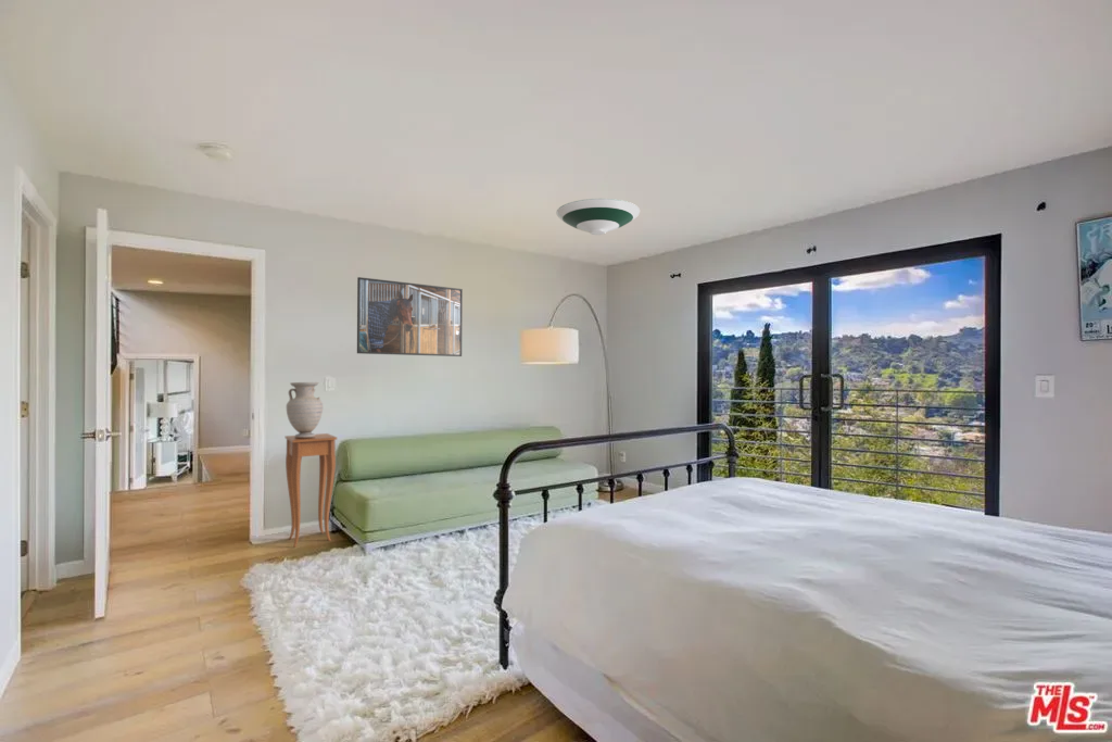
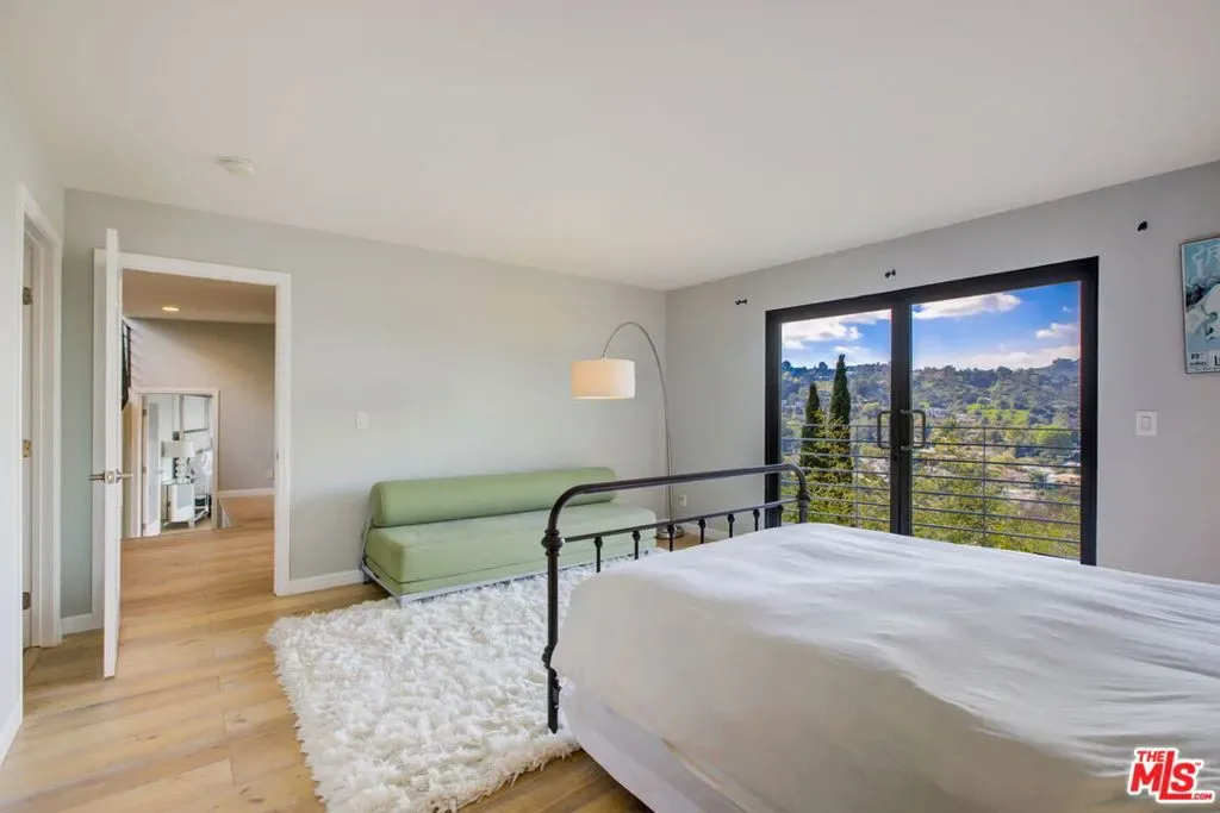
- vase (304, 408)
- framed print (413, 318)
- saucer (597, 223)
- side table (319, 488)
